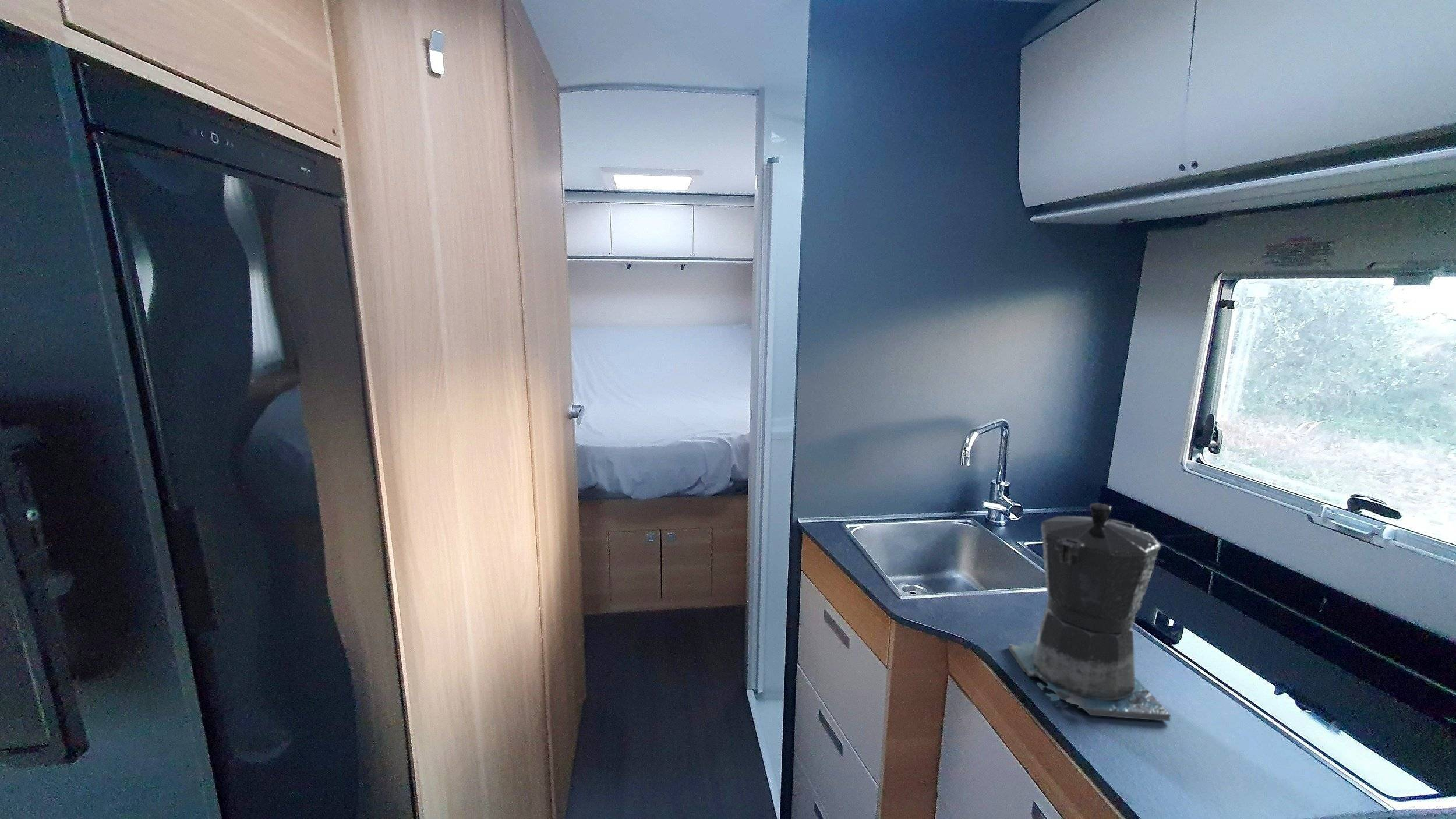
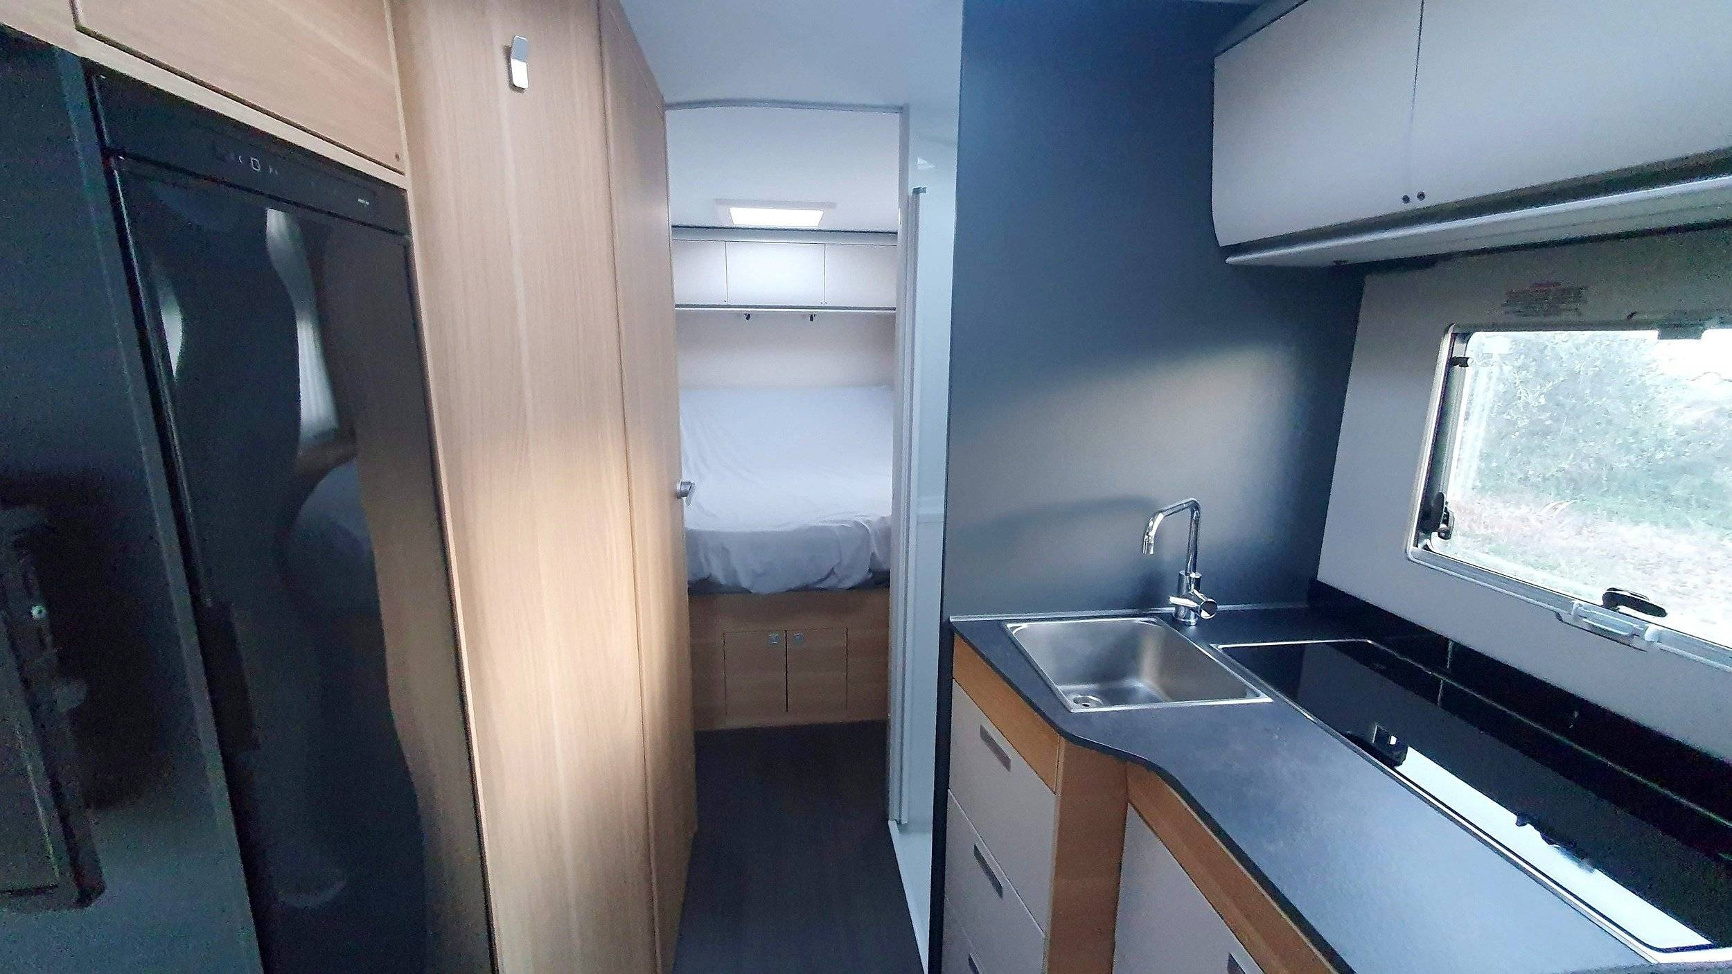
- coffee maker (1090, 594)
